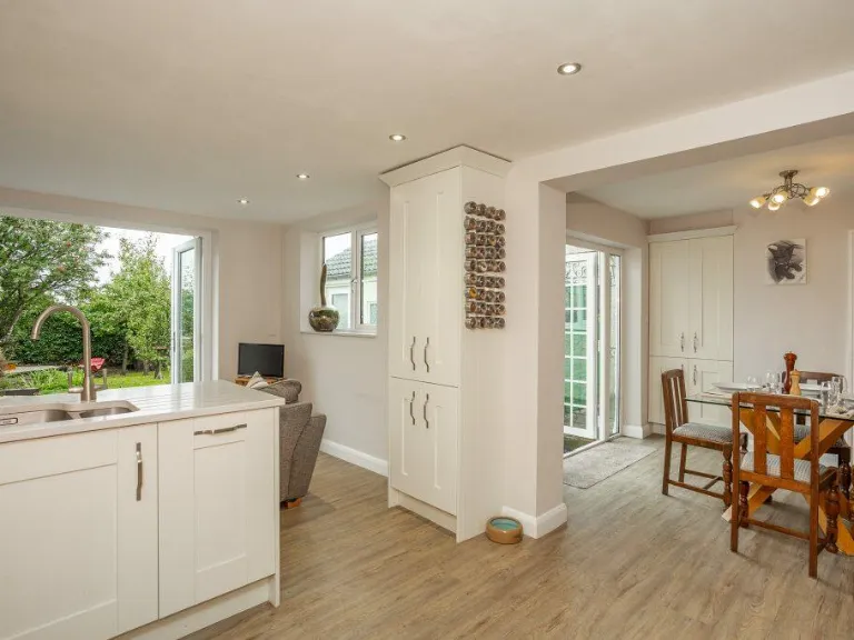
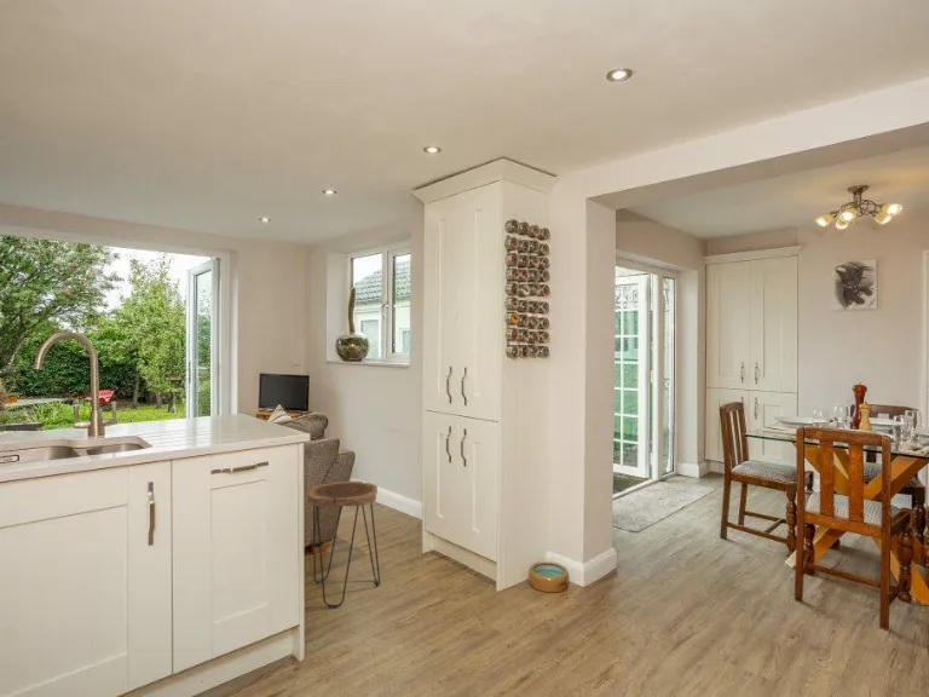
+ side table (351, 541)
